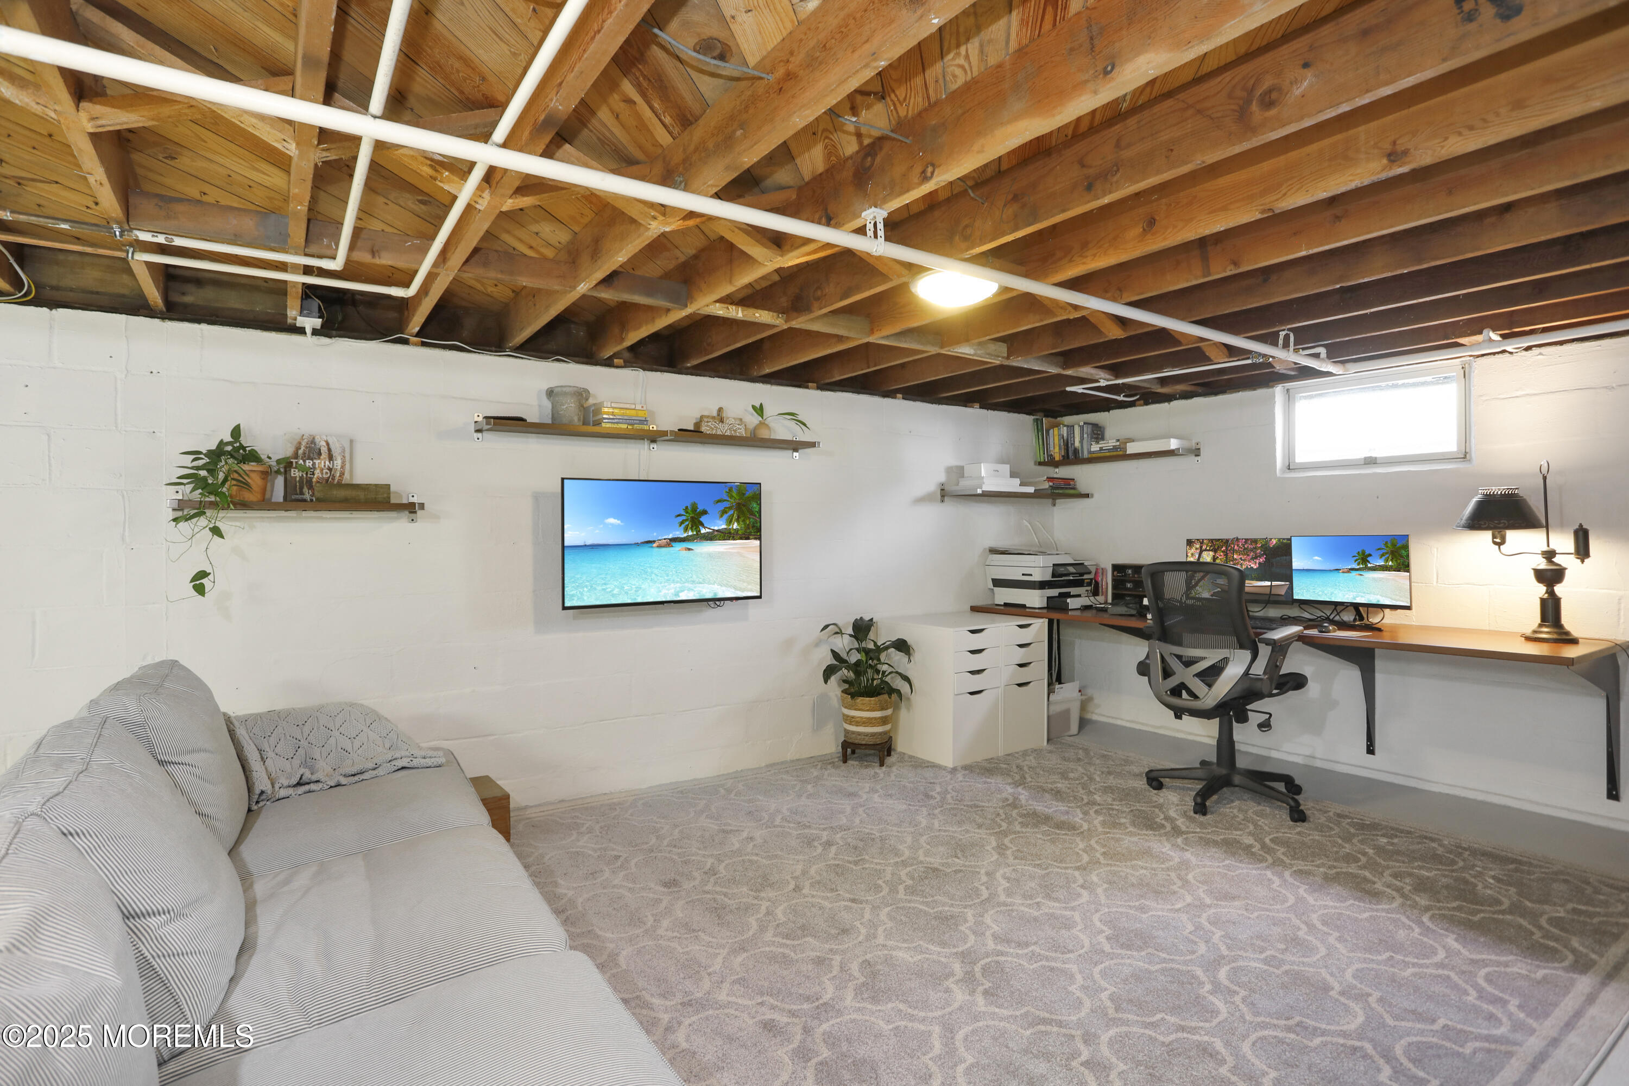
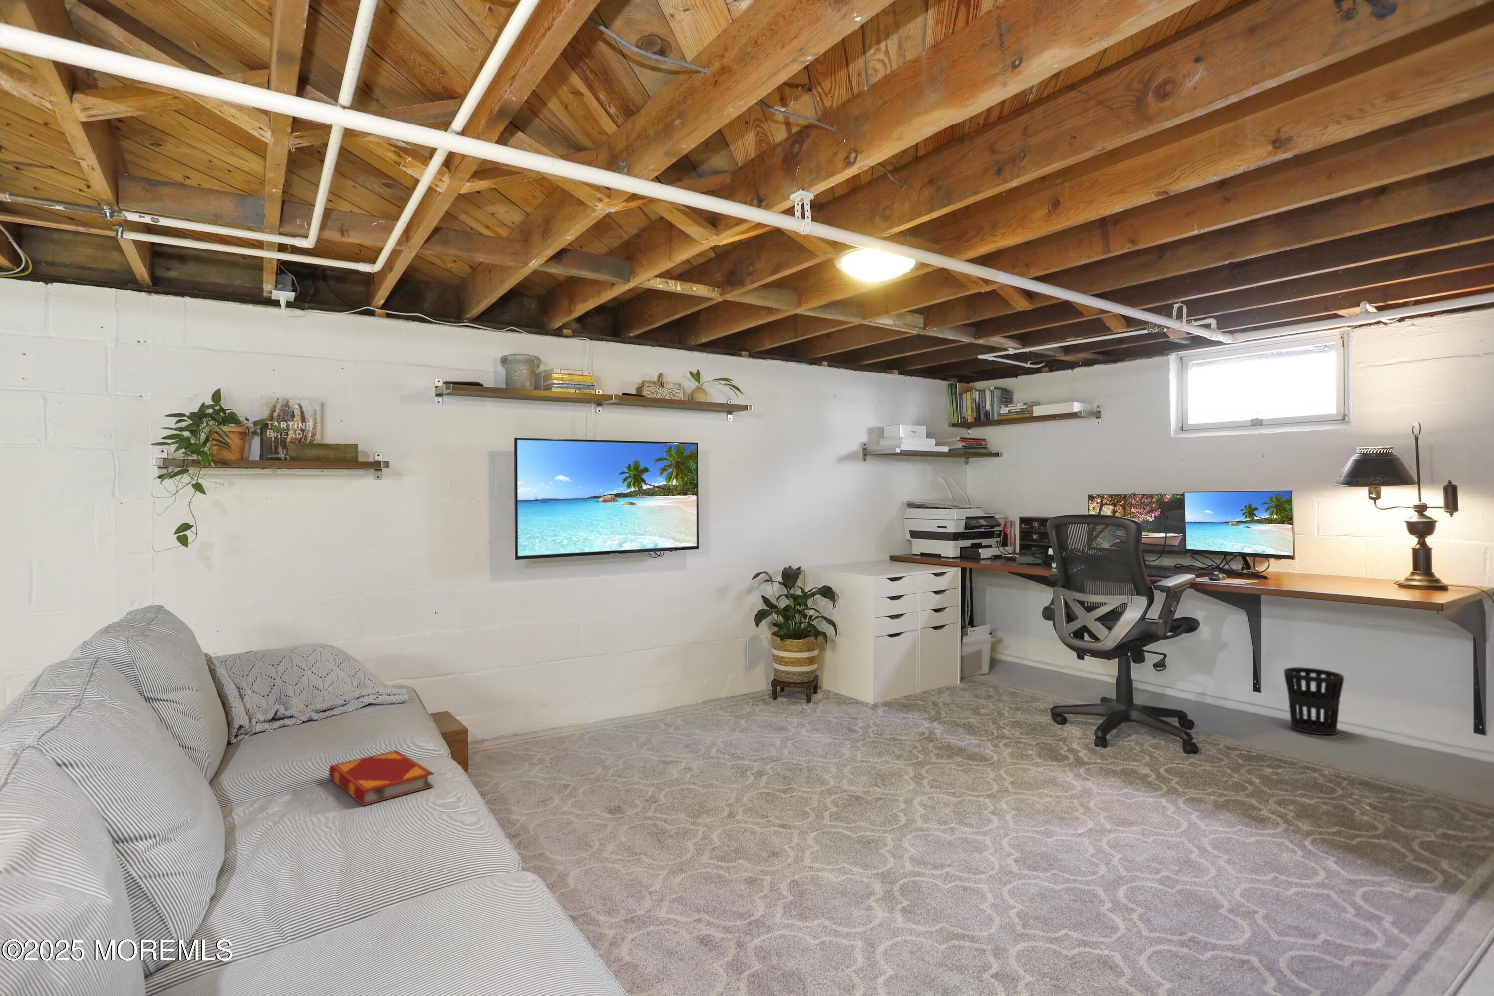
+ wastebasket (1313, 700)
+ hardback book (380, 776)
